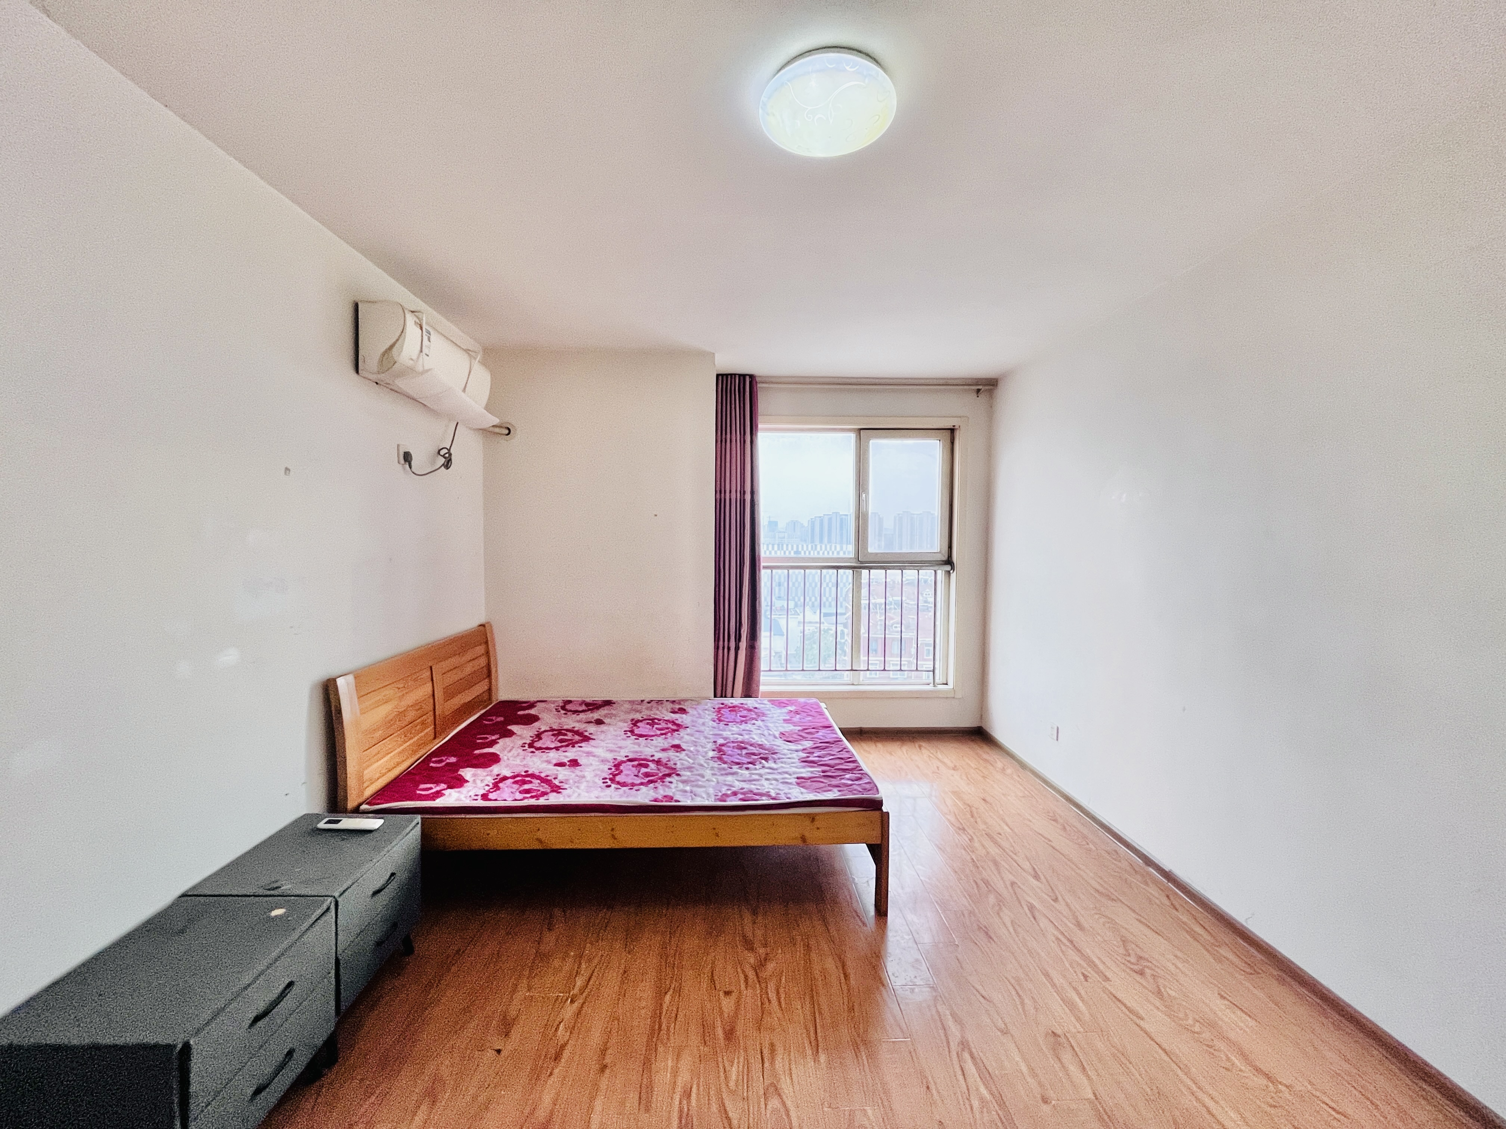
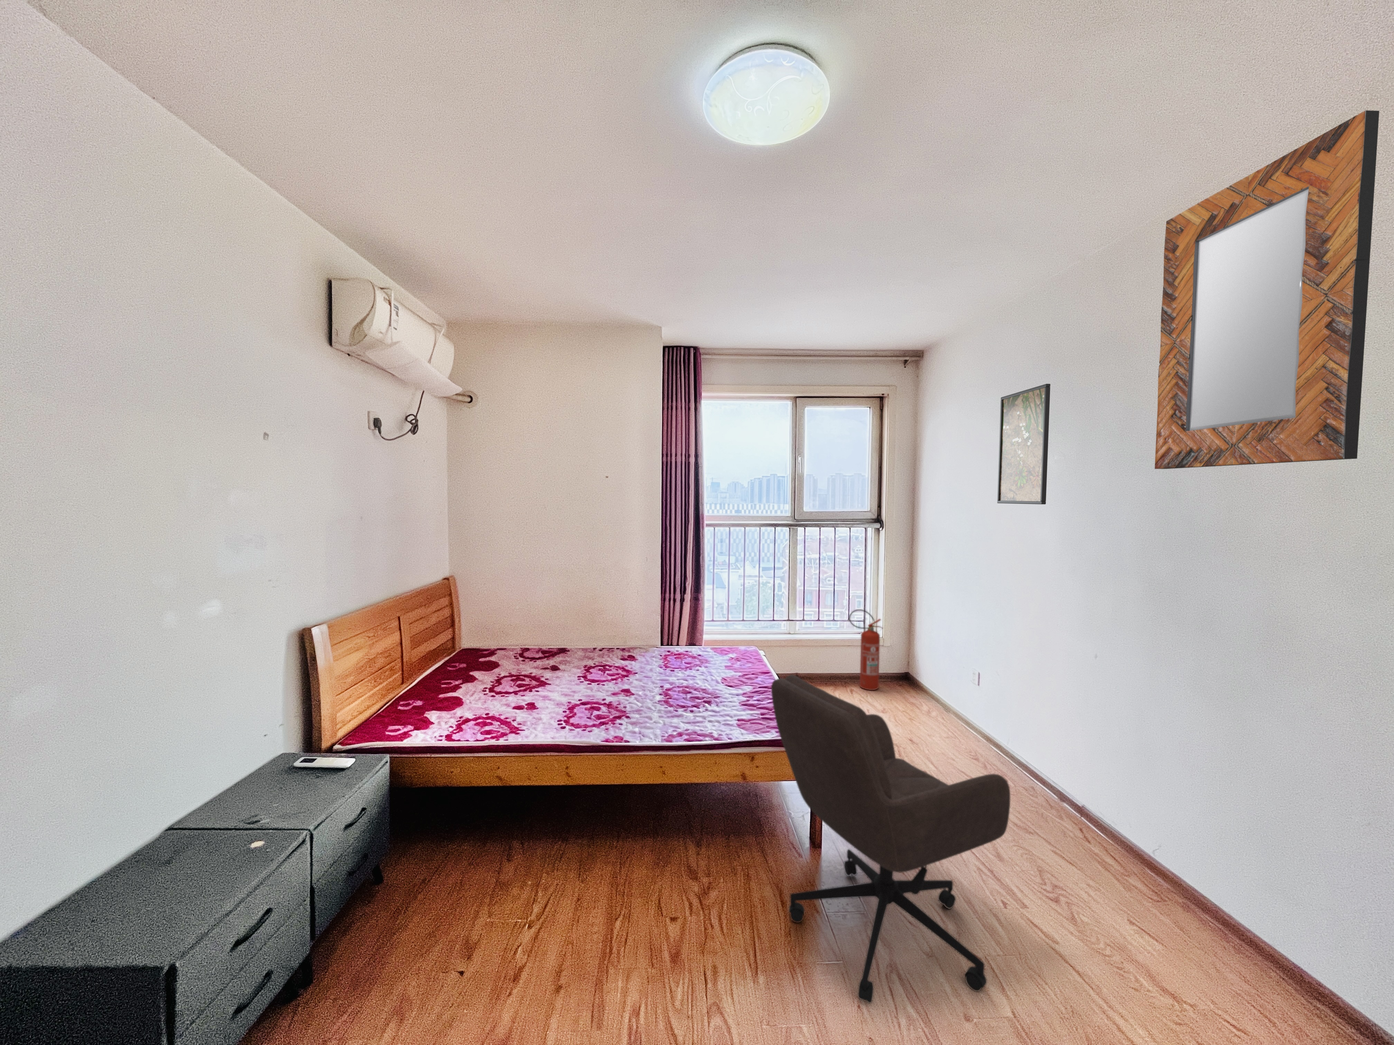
+ home mirror (1246, 322)
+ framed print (1022, 448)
+ fire extinguisher (865, 649)
+ office chair (883, 807)
